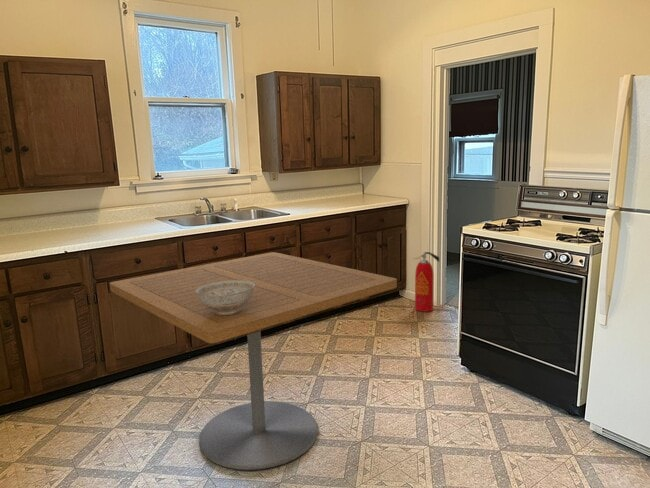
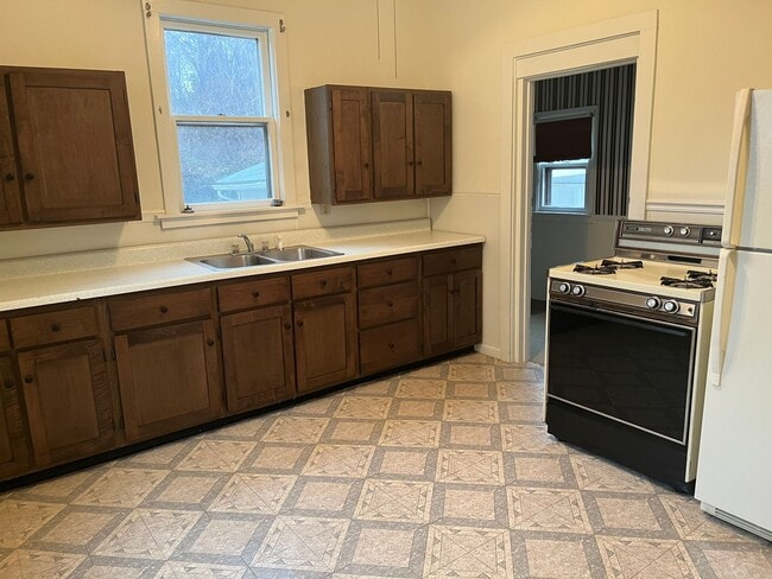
- dining table (255, 359)
- fire extinguisher (425, 281)
- decorative bowl (226, 298)
